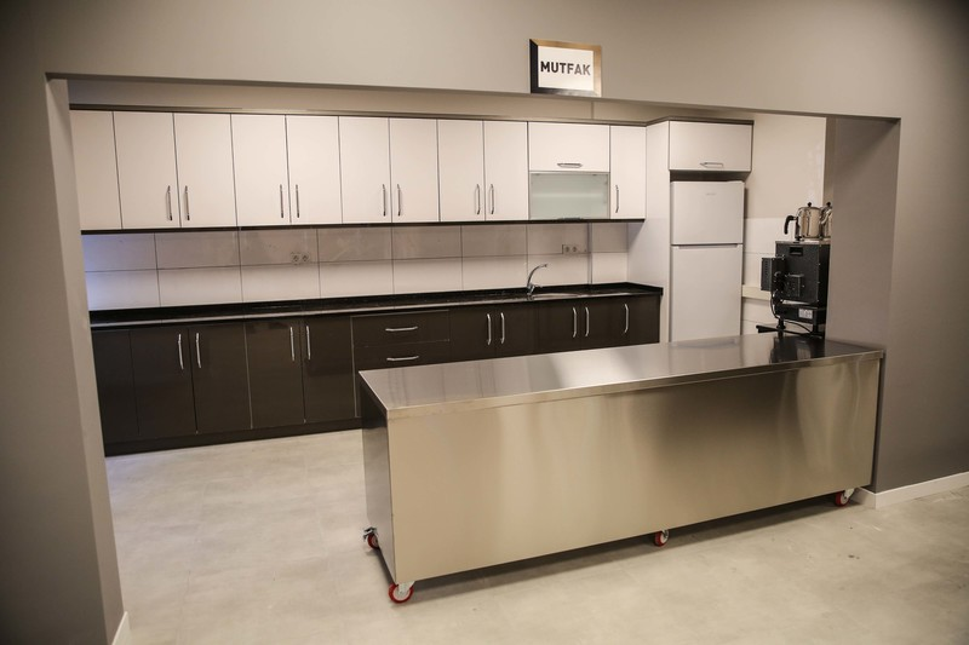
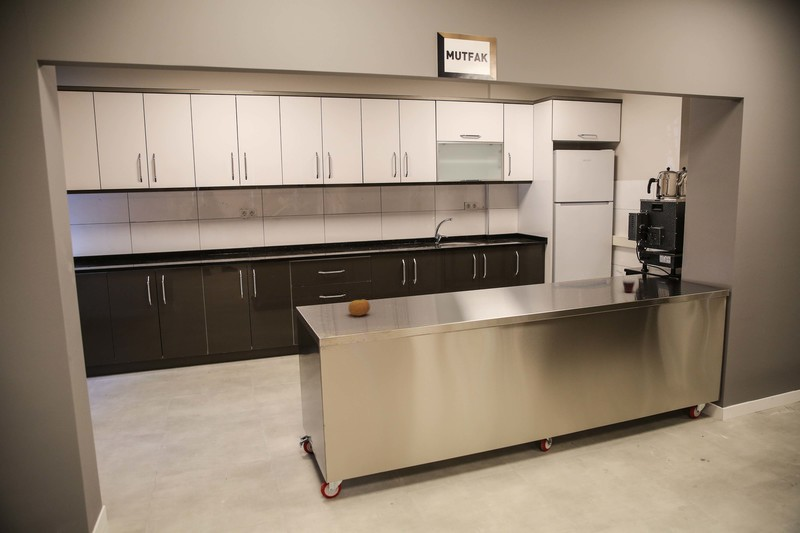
+ cup (624, 281)
+ fruit (359, 307)
